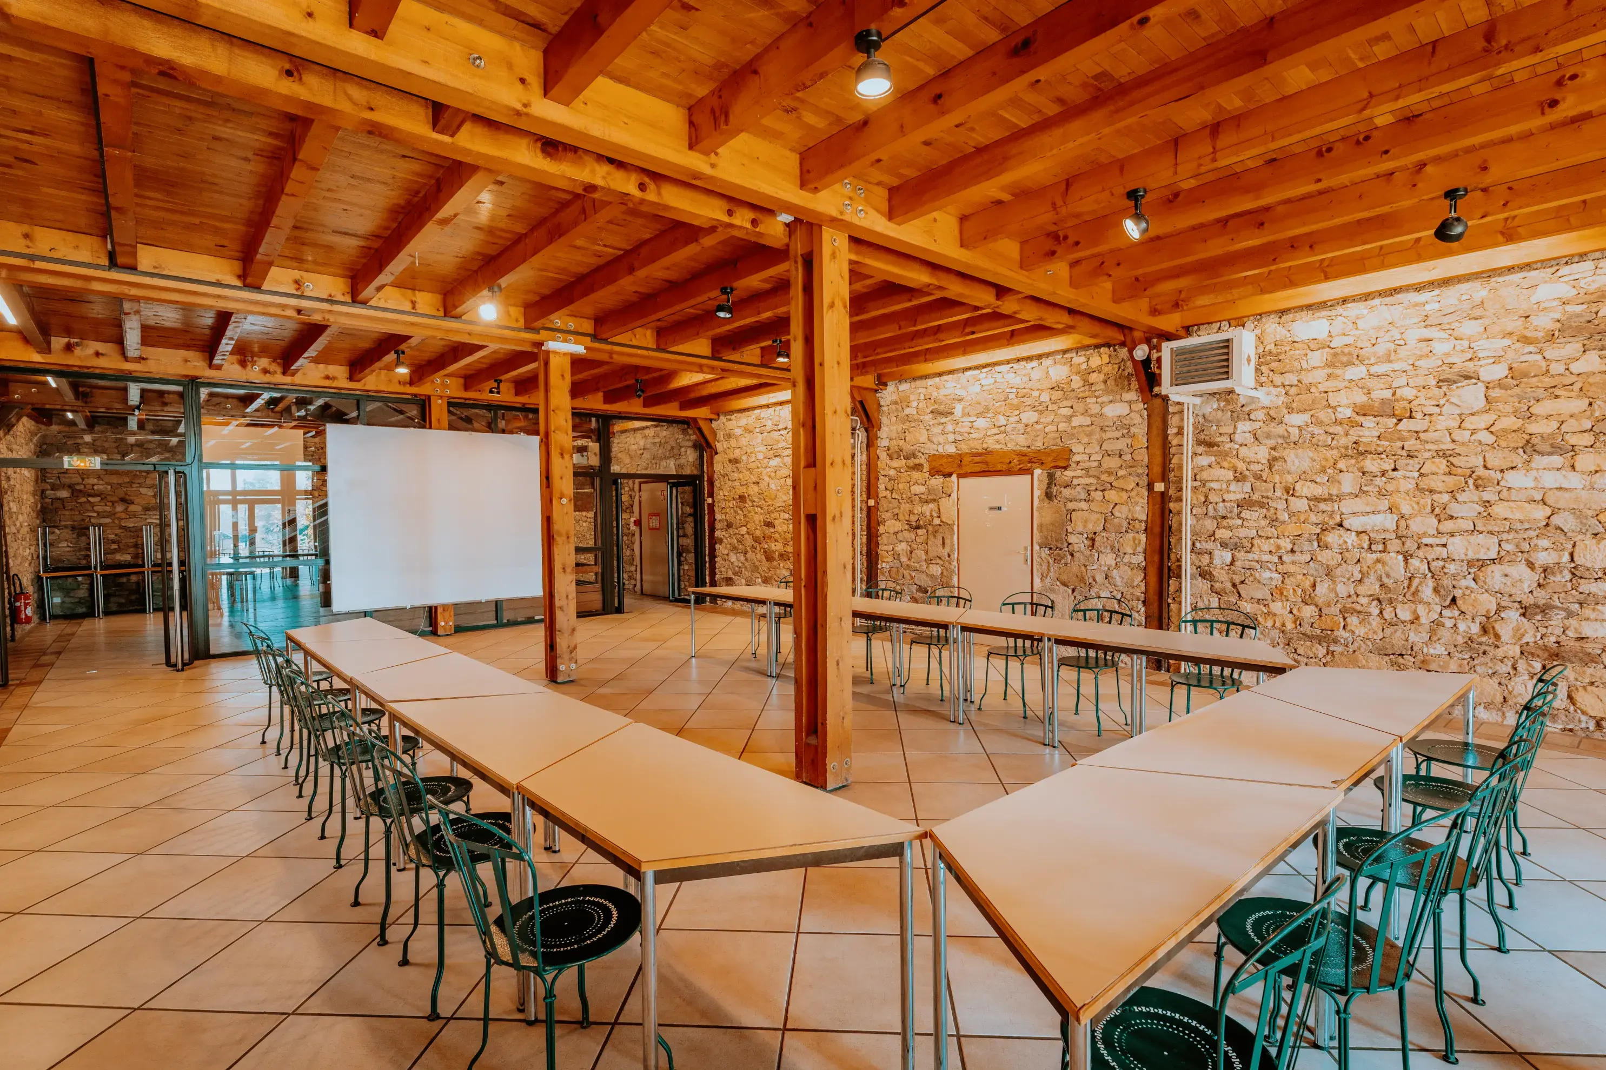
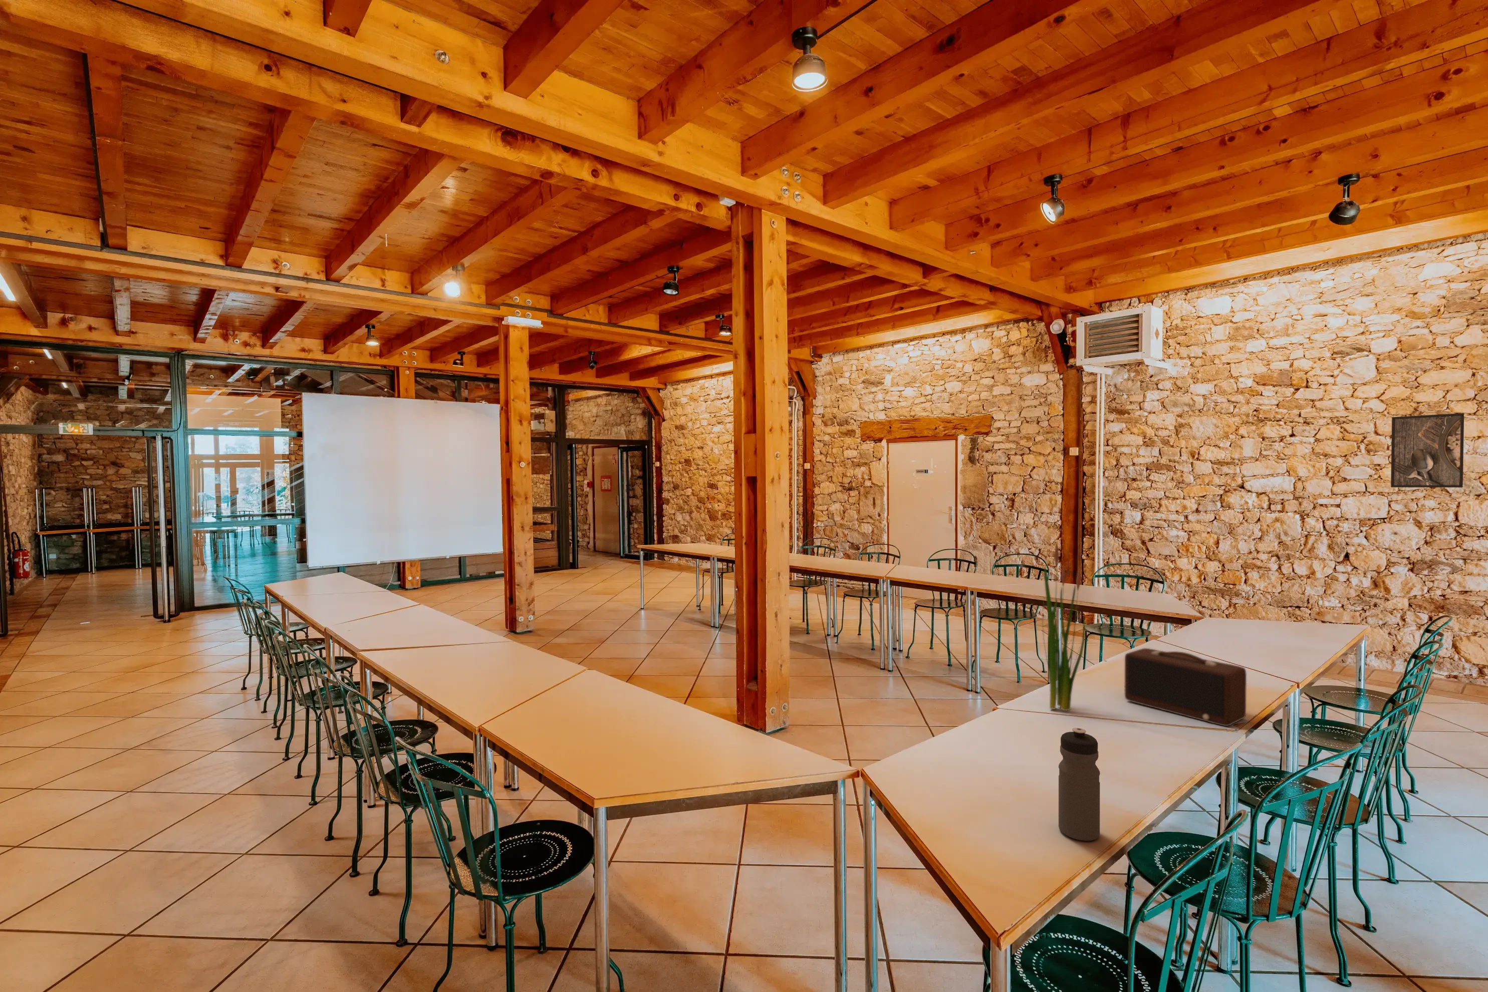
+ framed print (1426, 451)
+ speaker (1182, 681)
+ plant (1064, 624)
+ water bottle (1078, 781)
